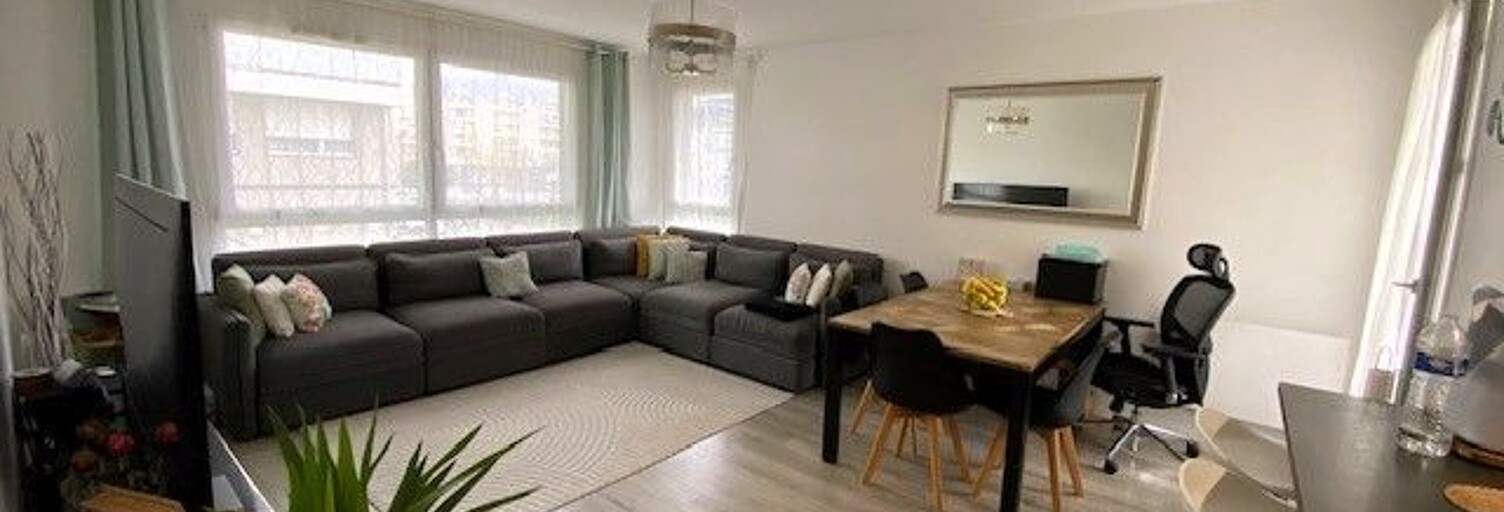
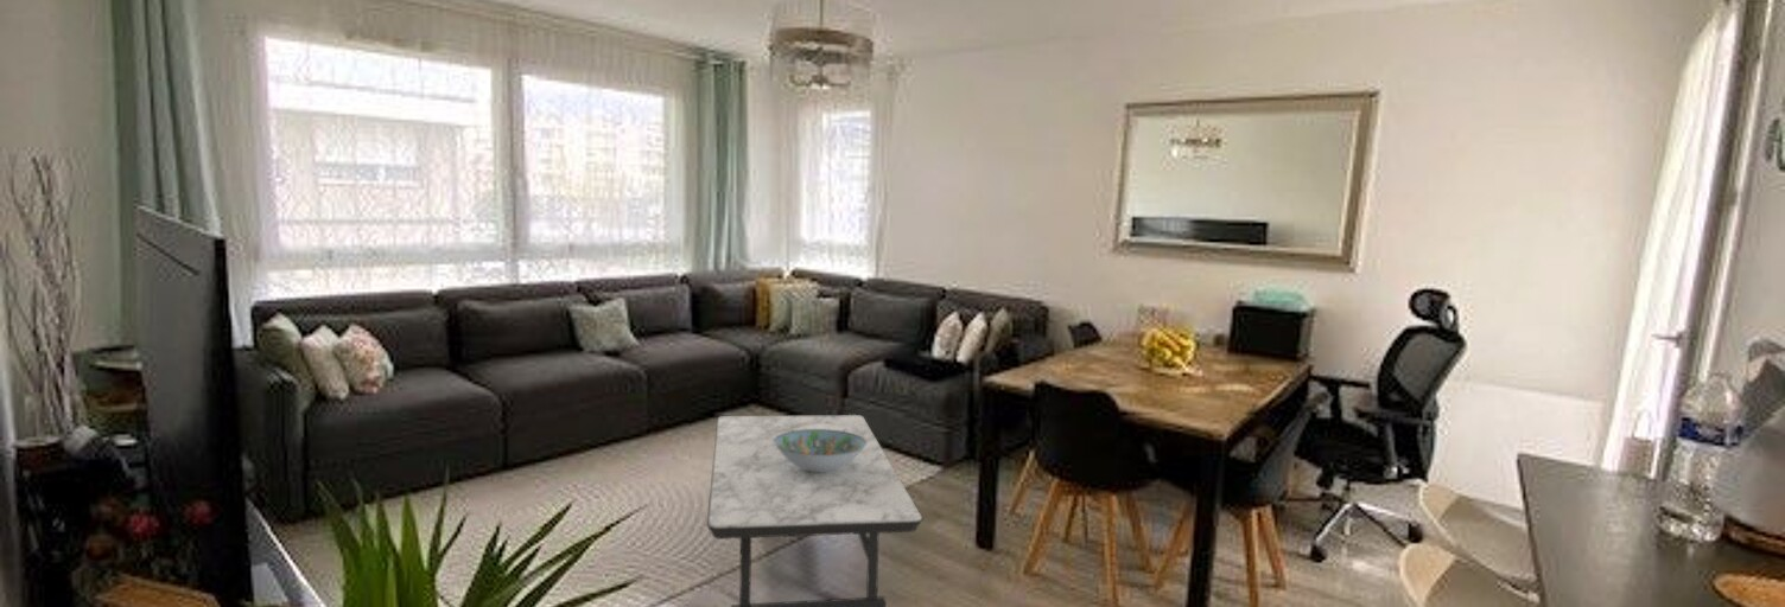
+ decorative bowl (820, 453)
+ coffee table (800, 507)
